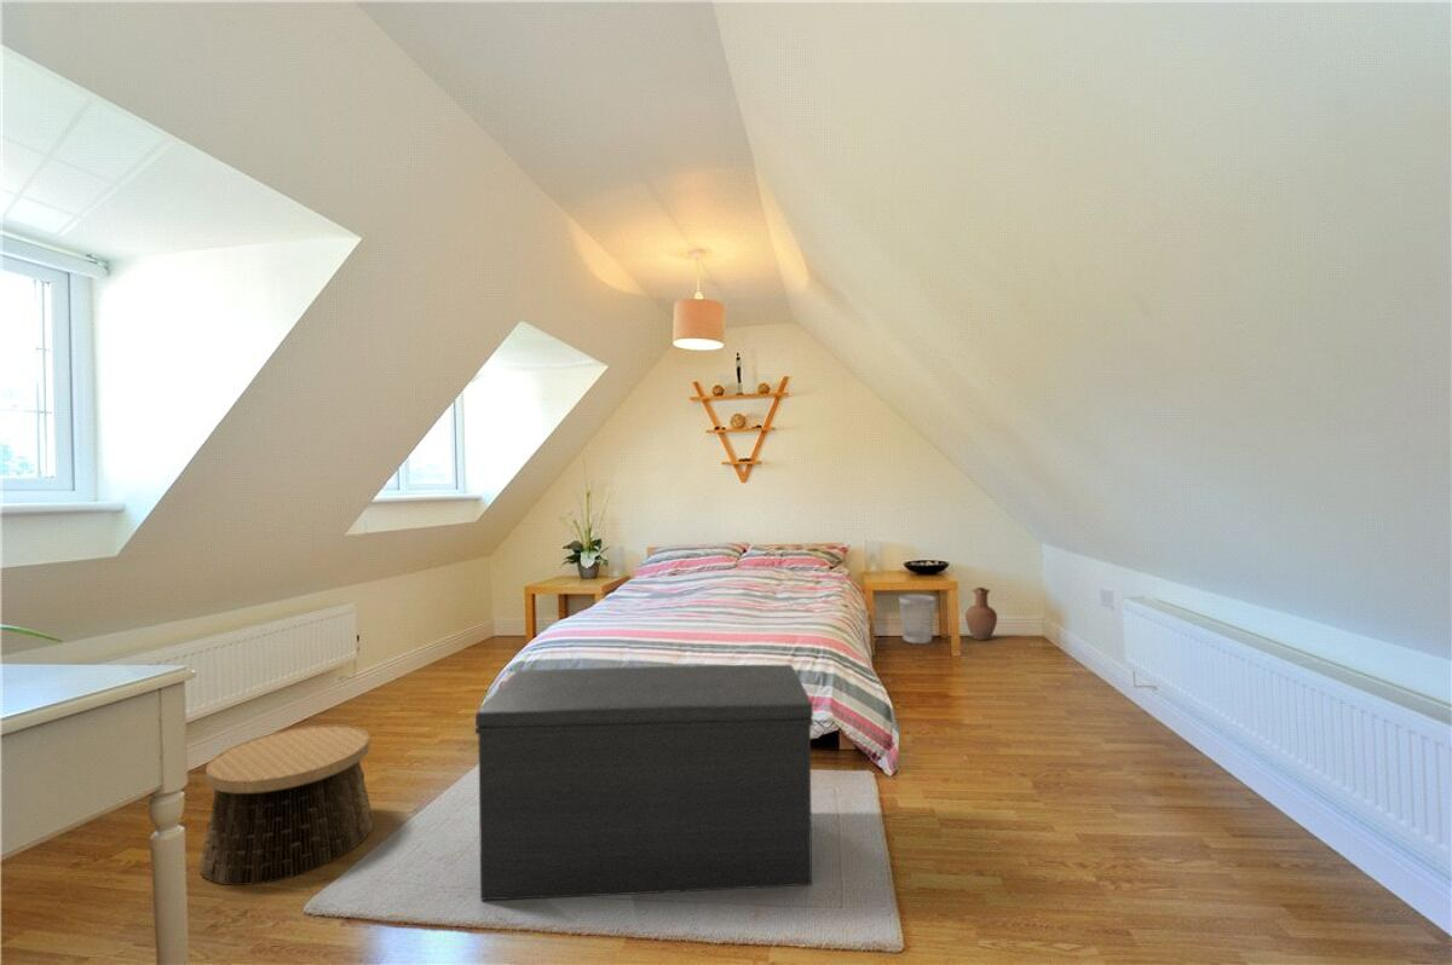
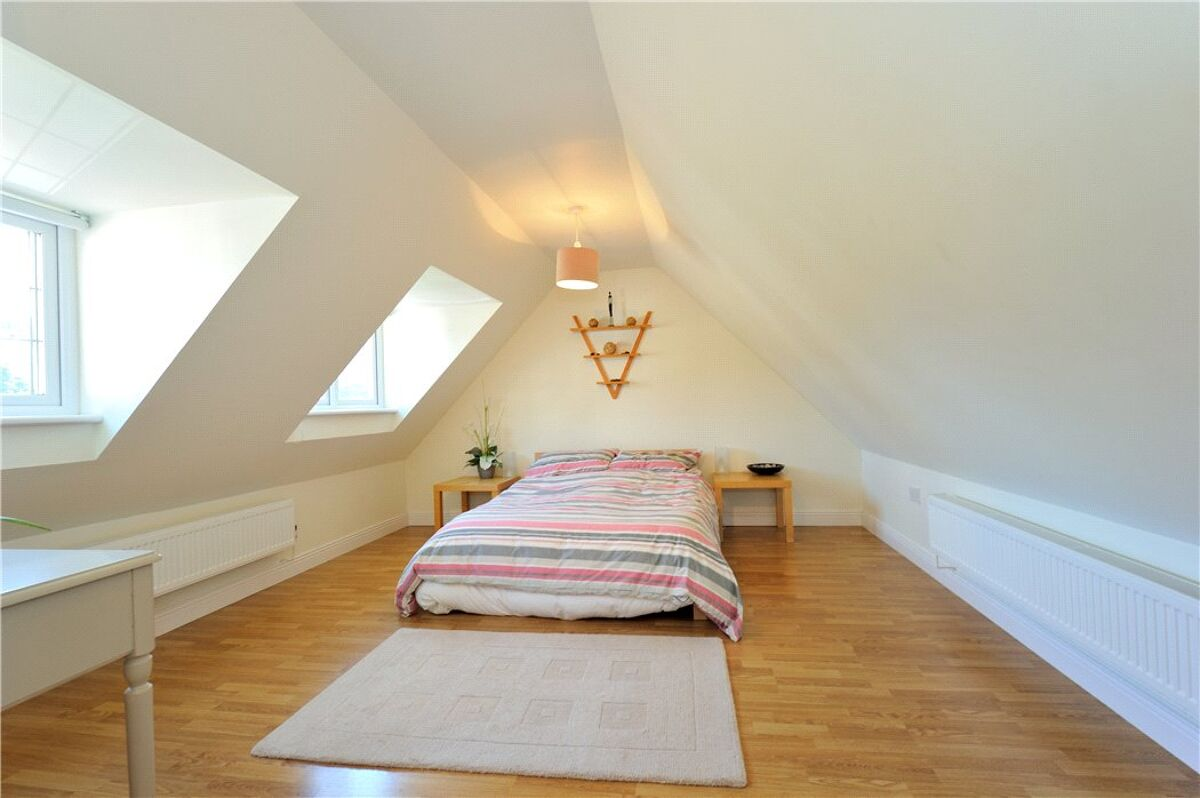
- vase (981, 613)
- bench (651, 768)
- basket (290, 796)
- wastebasket (916, 618)
